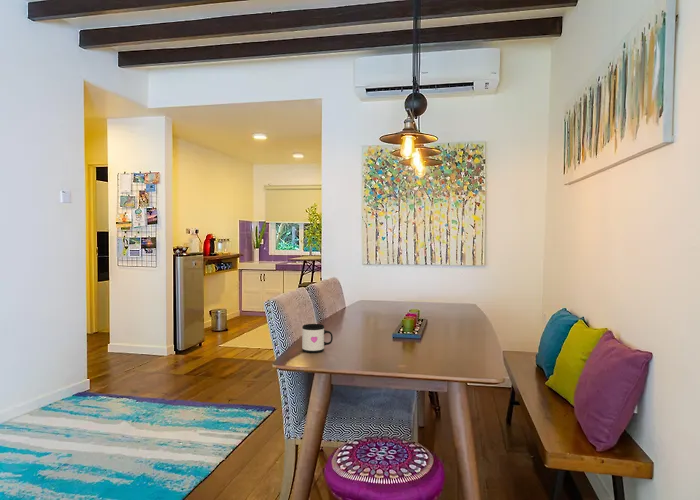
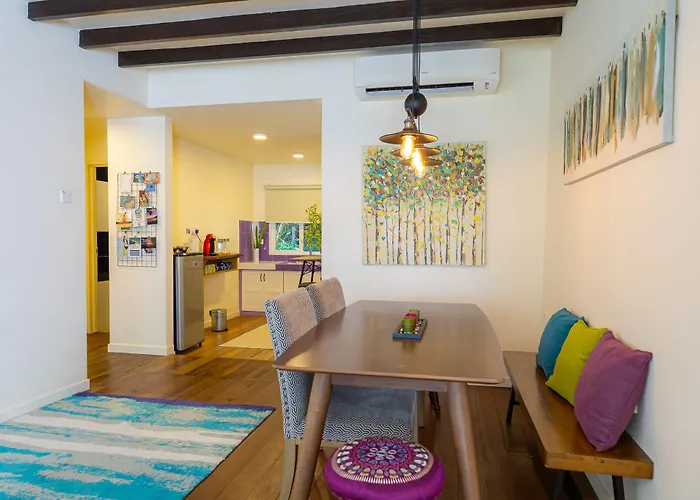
- mug (317, 337)
